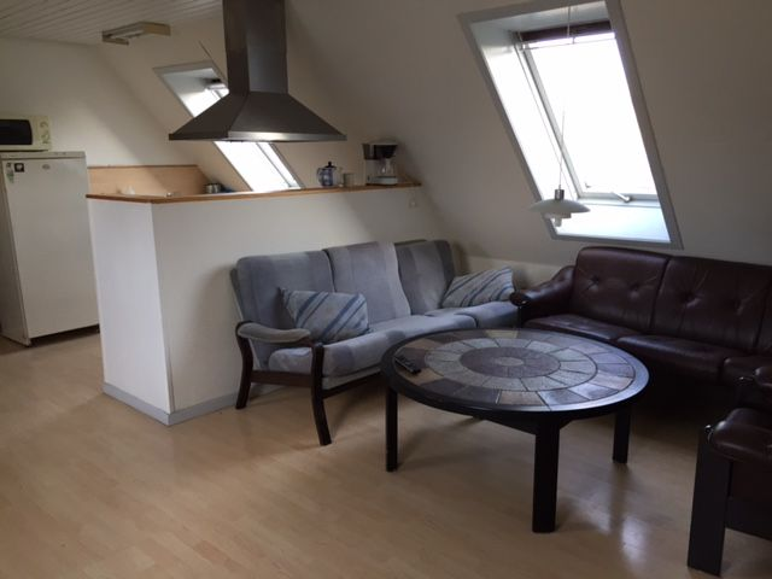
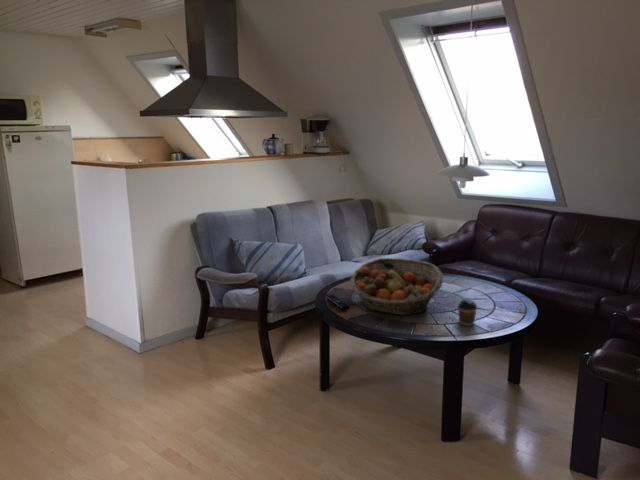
+ coffee cup (467, 311)
+ fruit basket (395, 285)
